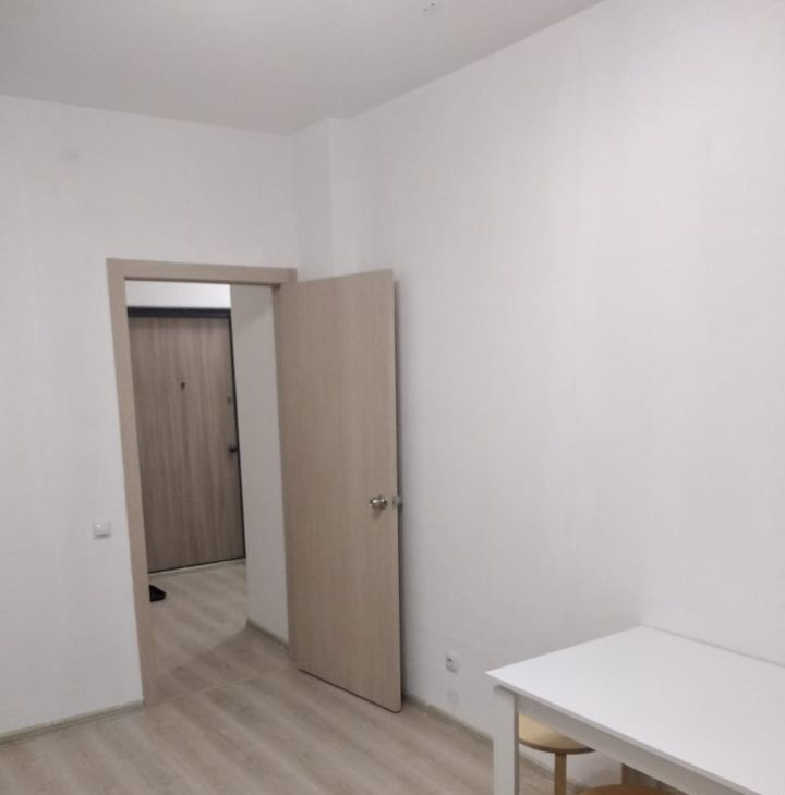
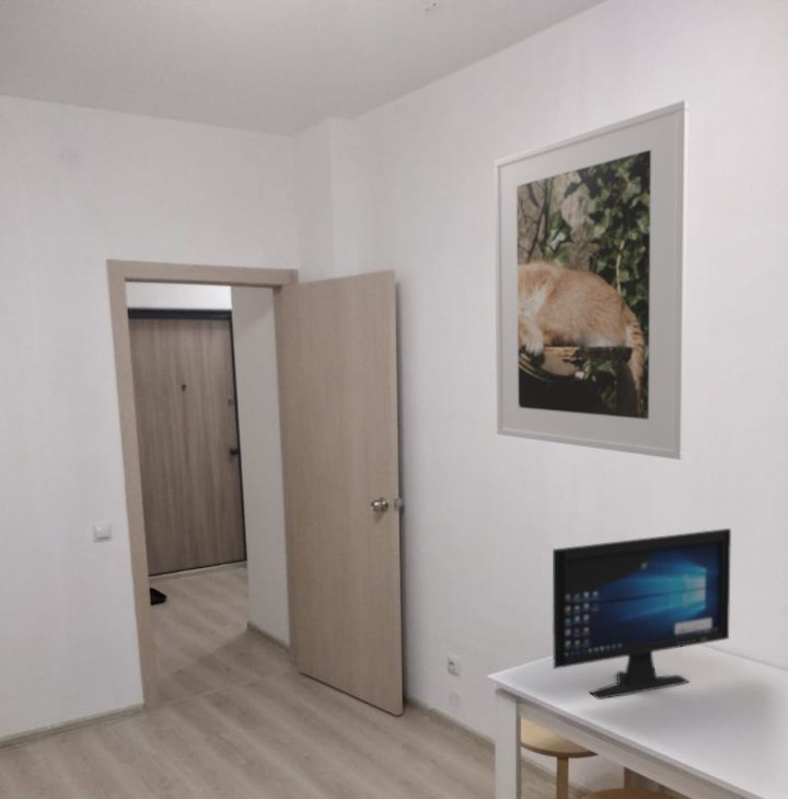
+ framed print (578, 292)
+ computer monitor (631, 607)
